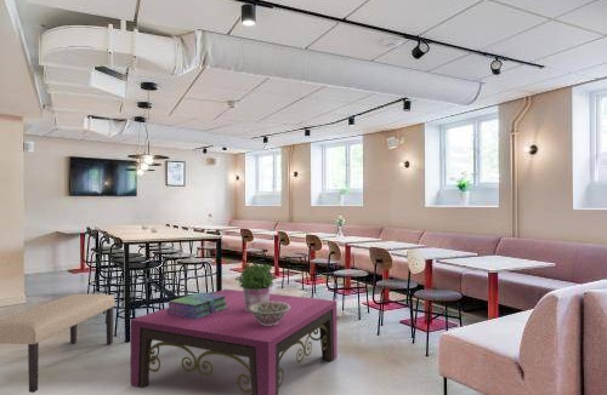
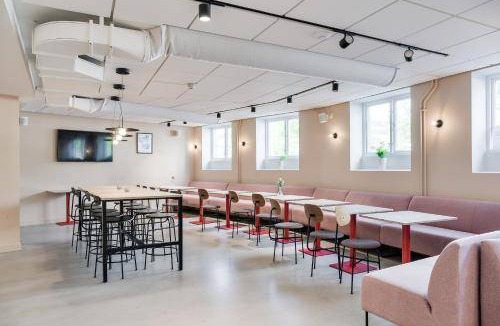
- potted plant (255, 285)
- stack of books (198, 304)
- coffee table (242, 339)
- bench (55, 333)
- decorative bowl (268, 314)
